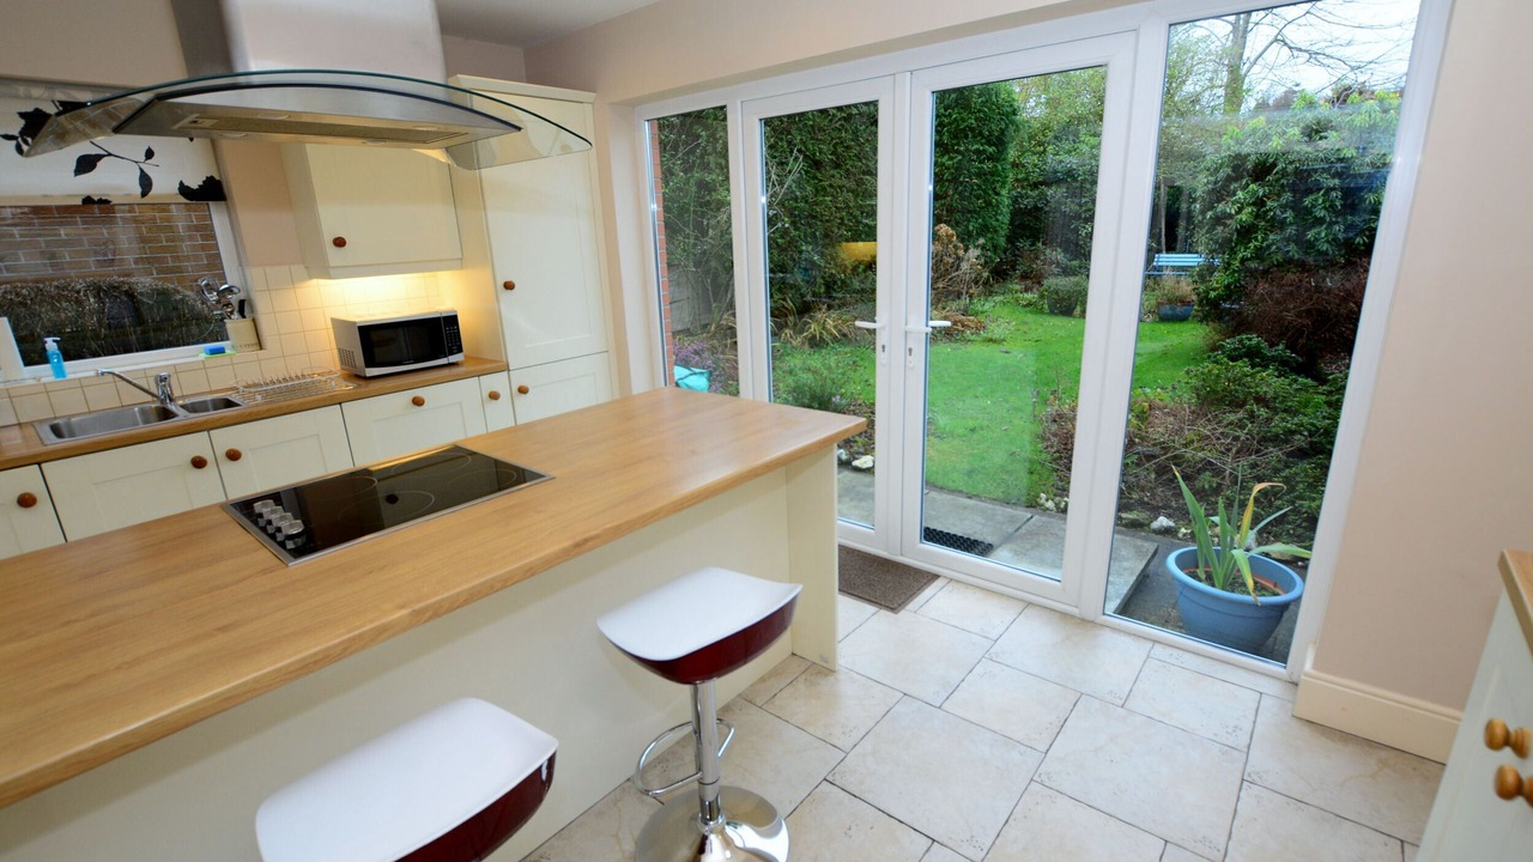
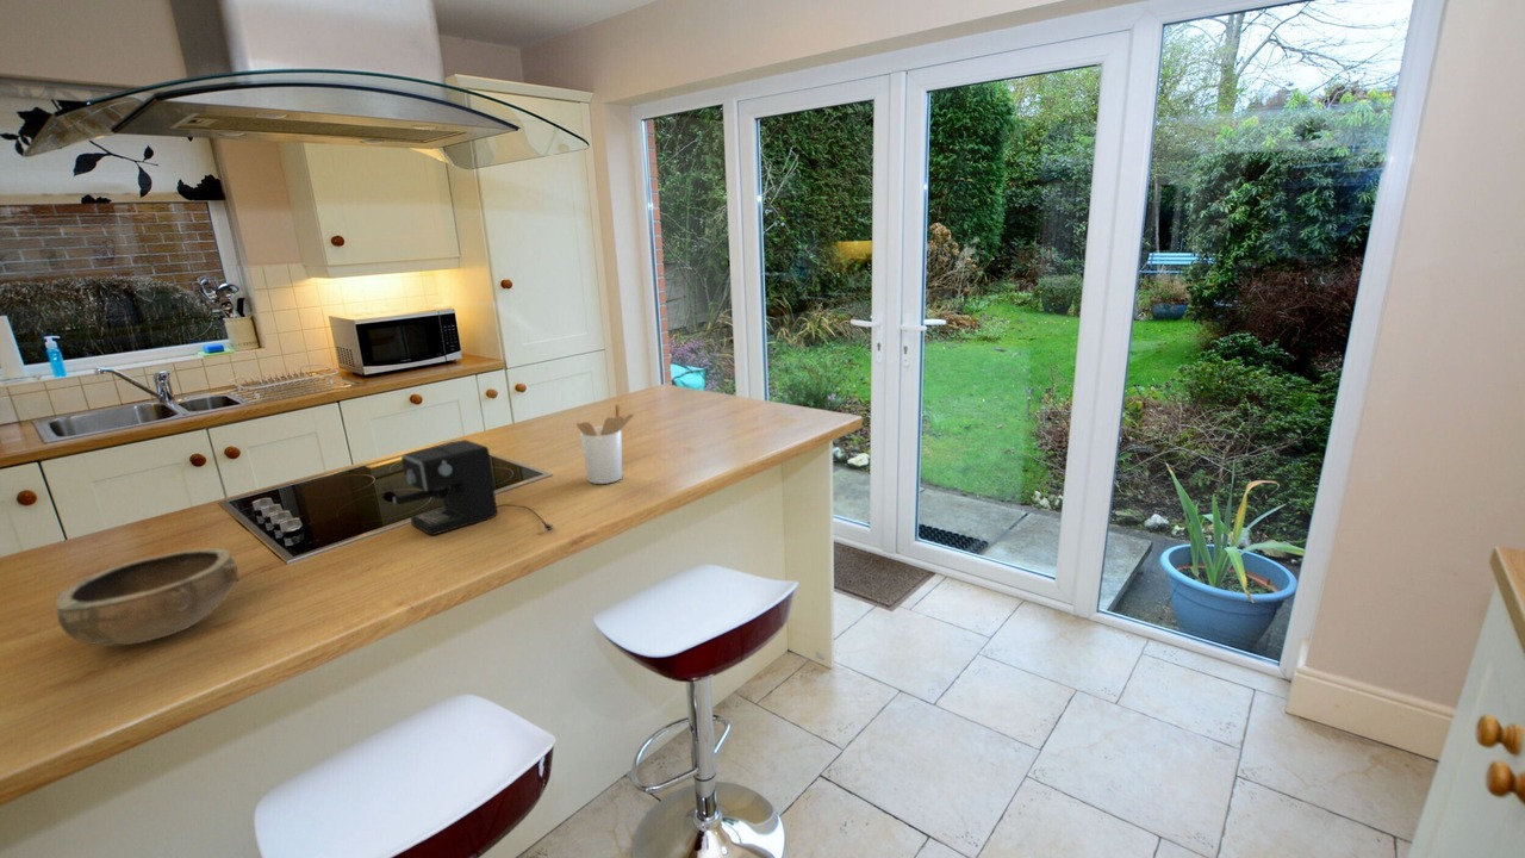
+ coffee maker (472, 491)
+ utensil holder (608, 444)
+ bowl (157, 598)
